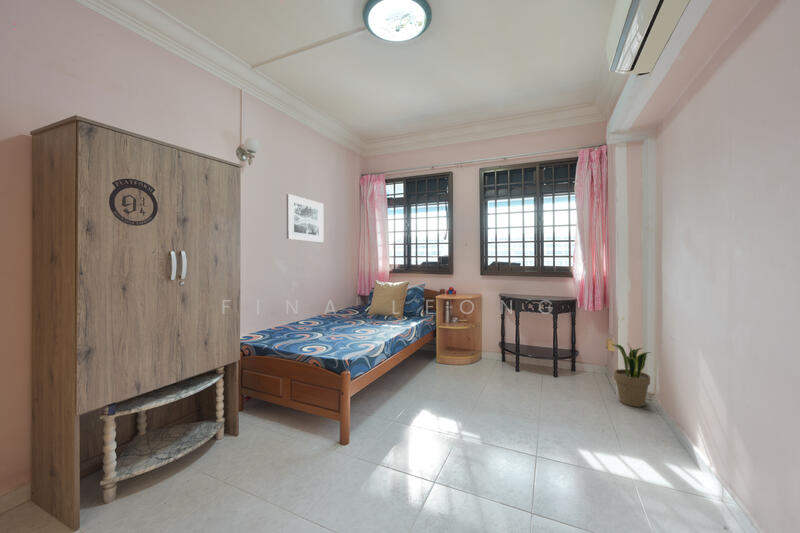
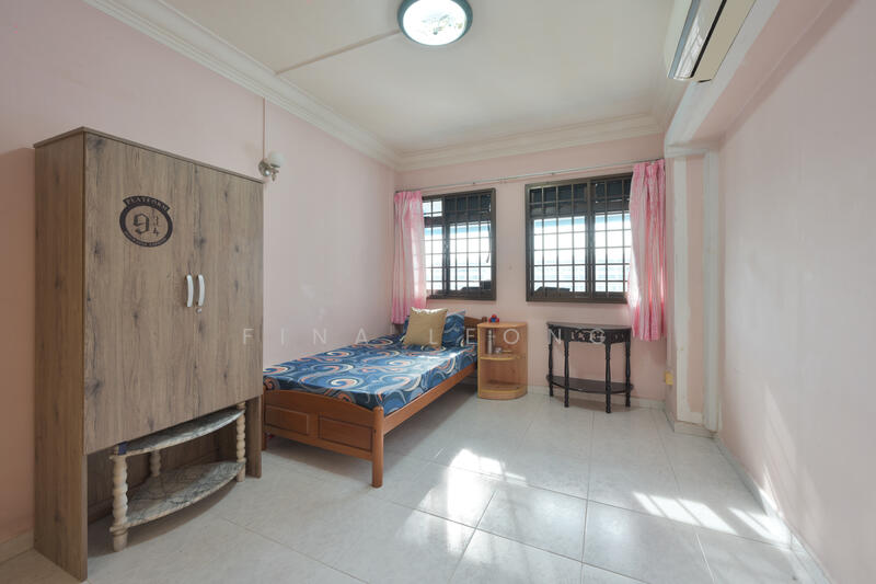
- potted plant (629, 372)
- wall art (306, 220)
